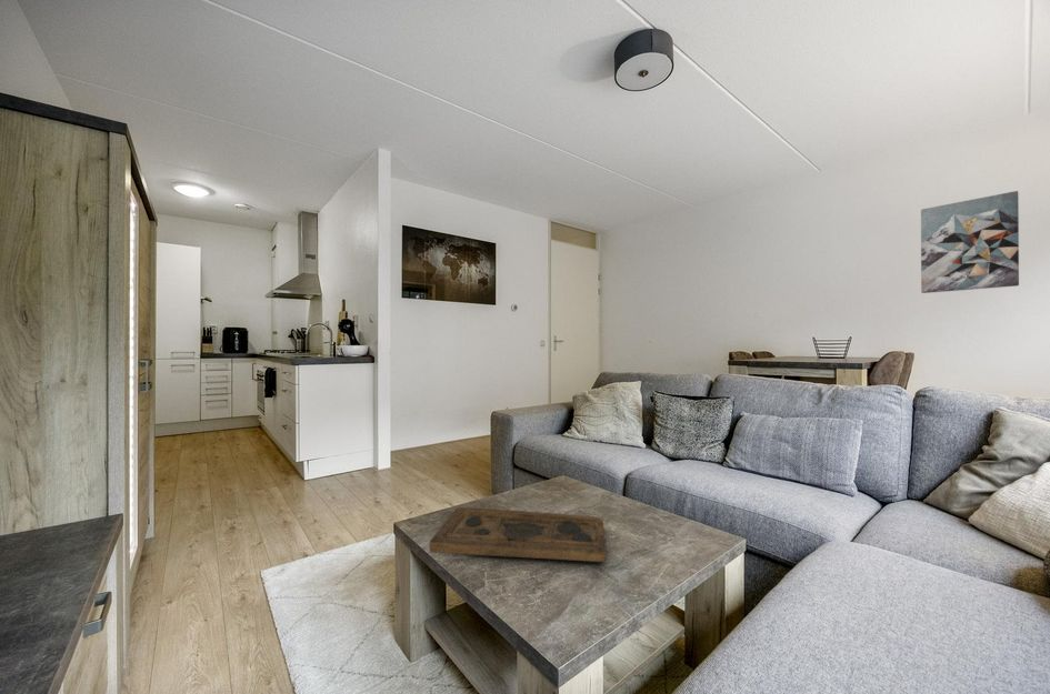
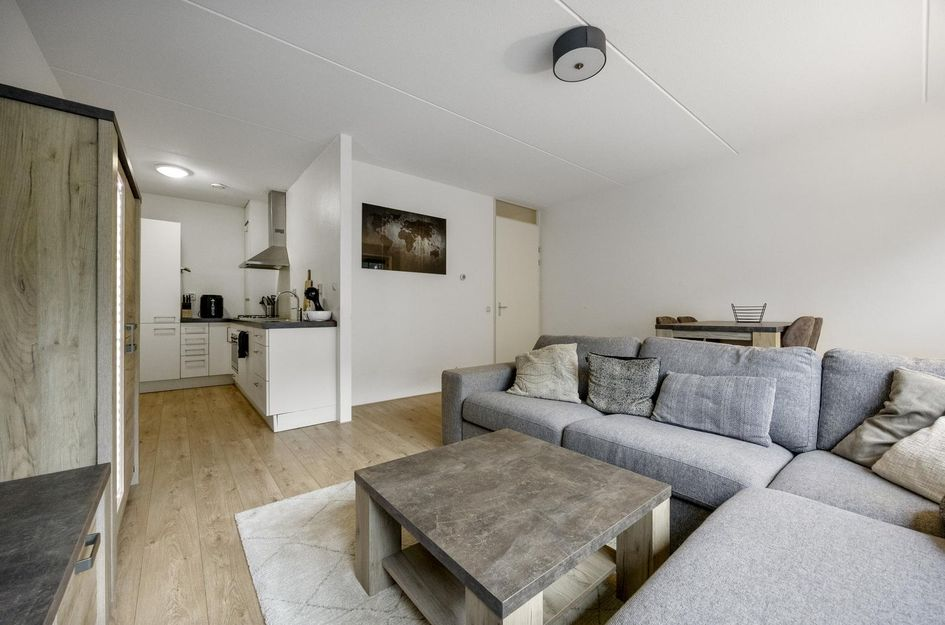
- decorative tray (521, 532)
- wall art (967, 244)
